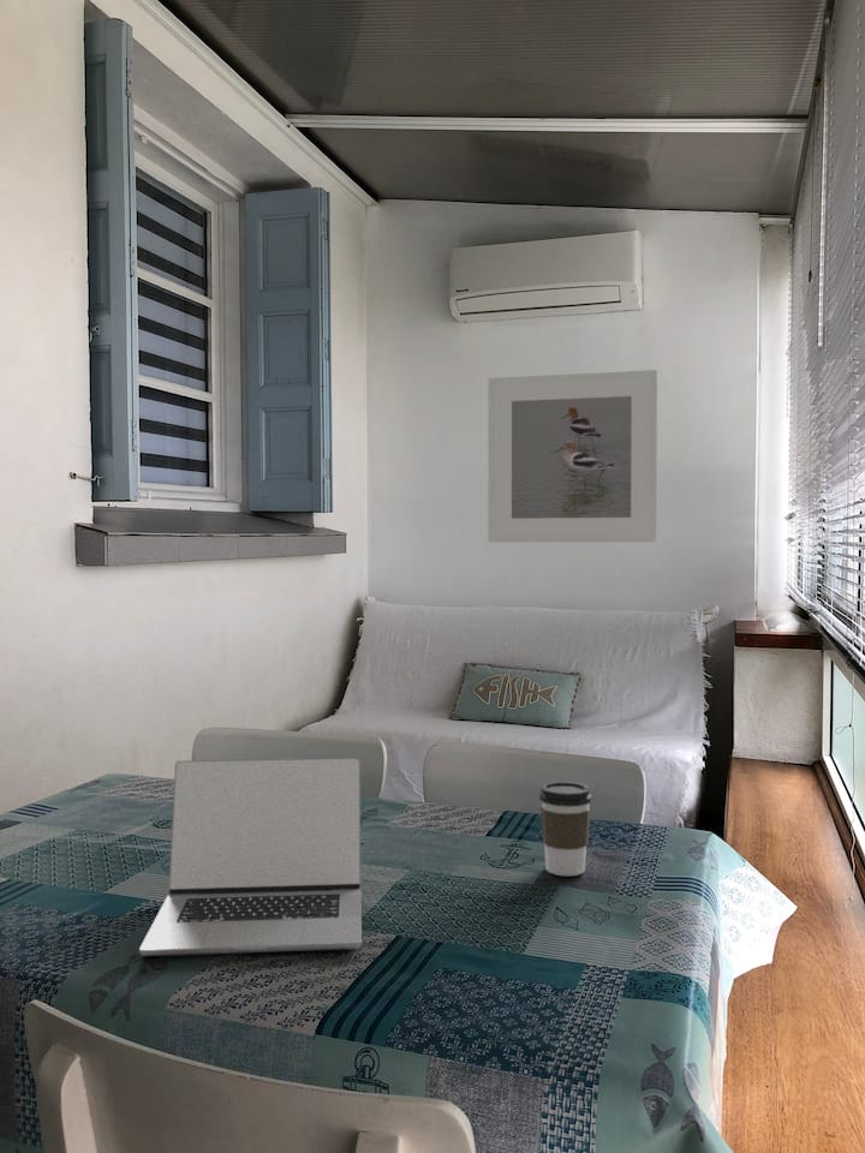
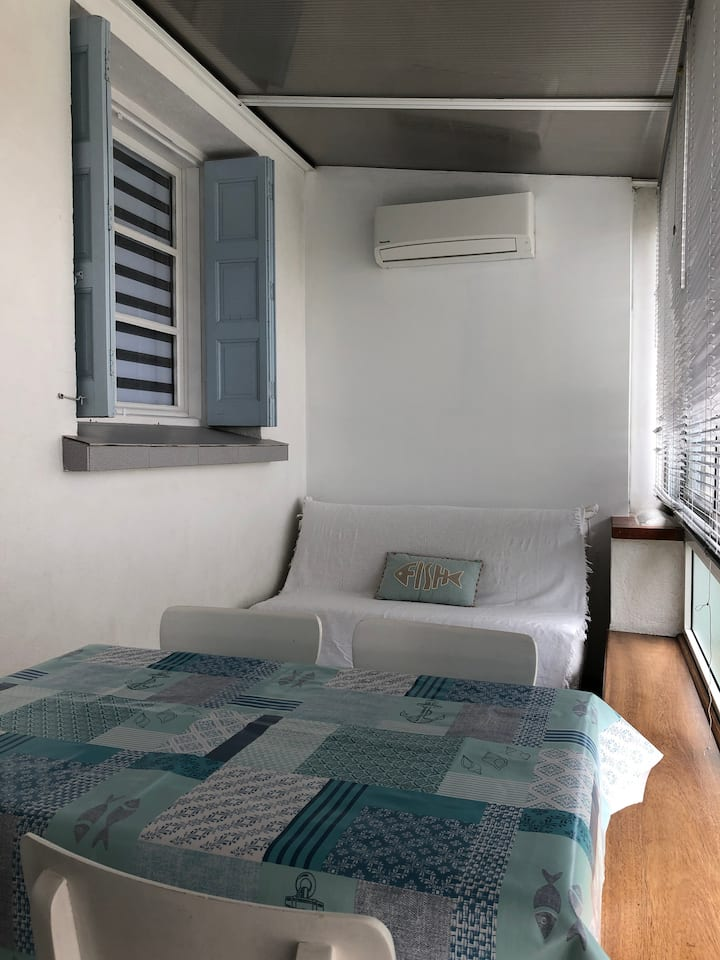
- coffee cup (565, 828)
- laptop (261, 847)
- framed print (569, 458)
